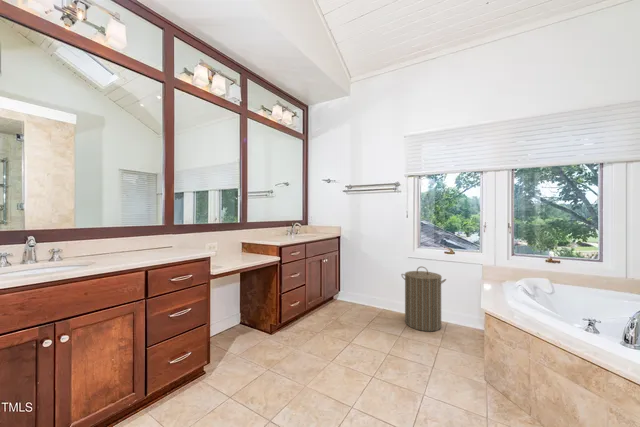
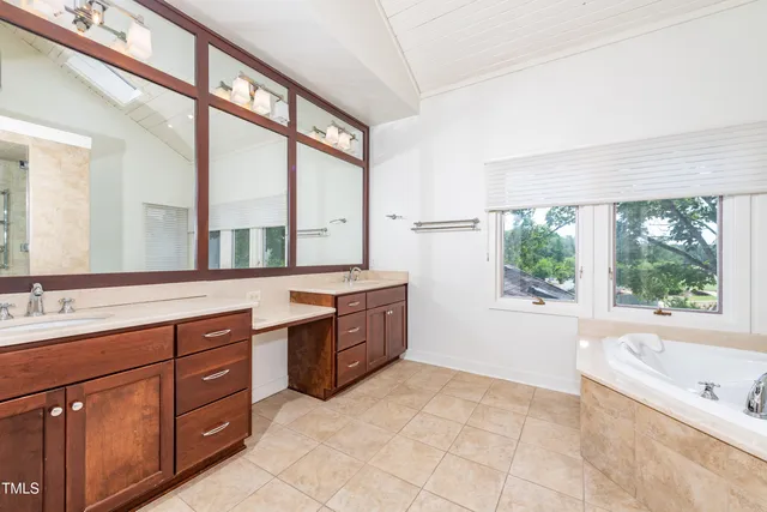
- laundry hamper (422, 295)
